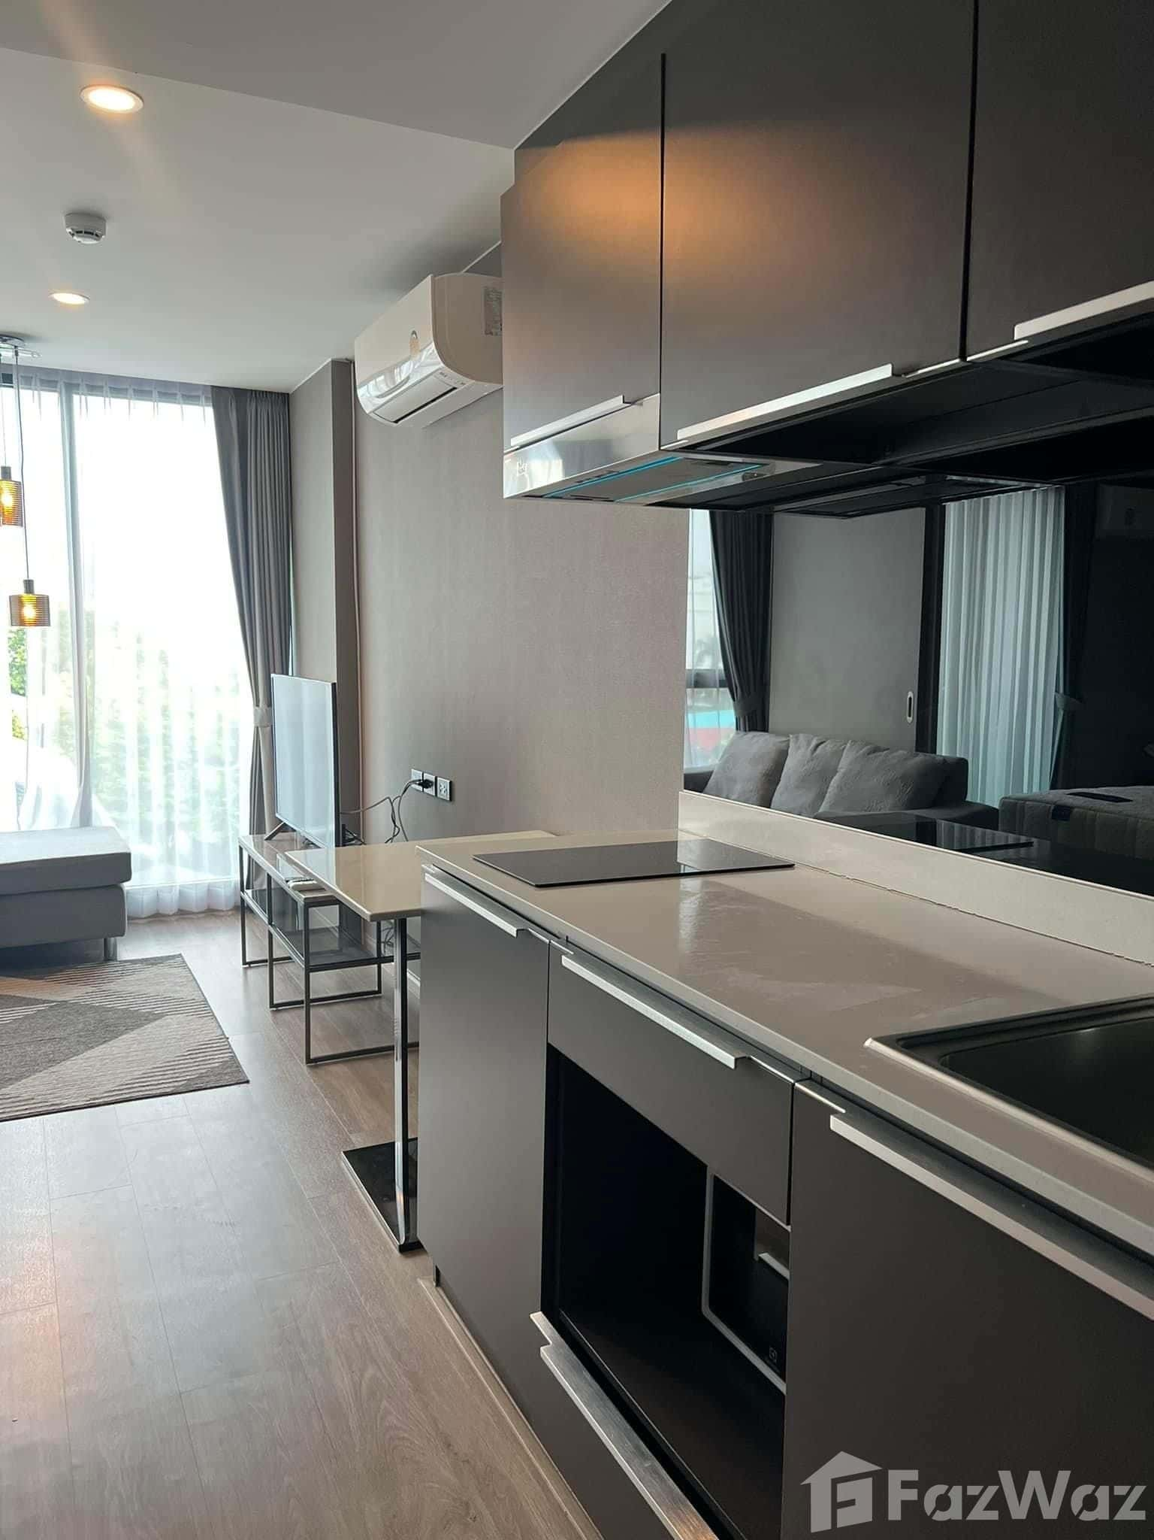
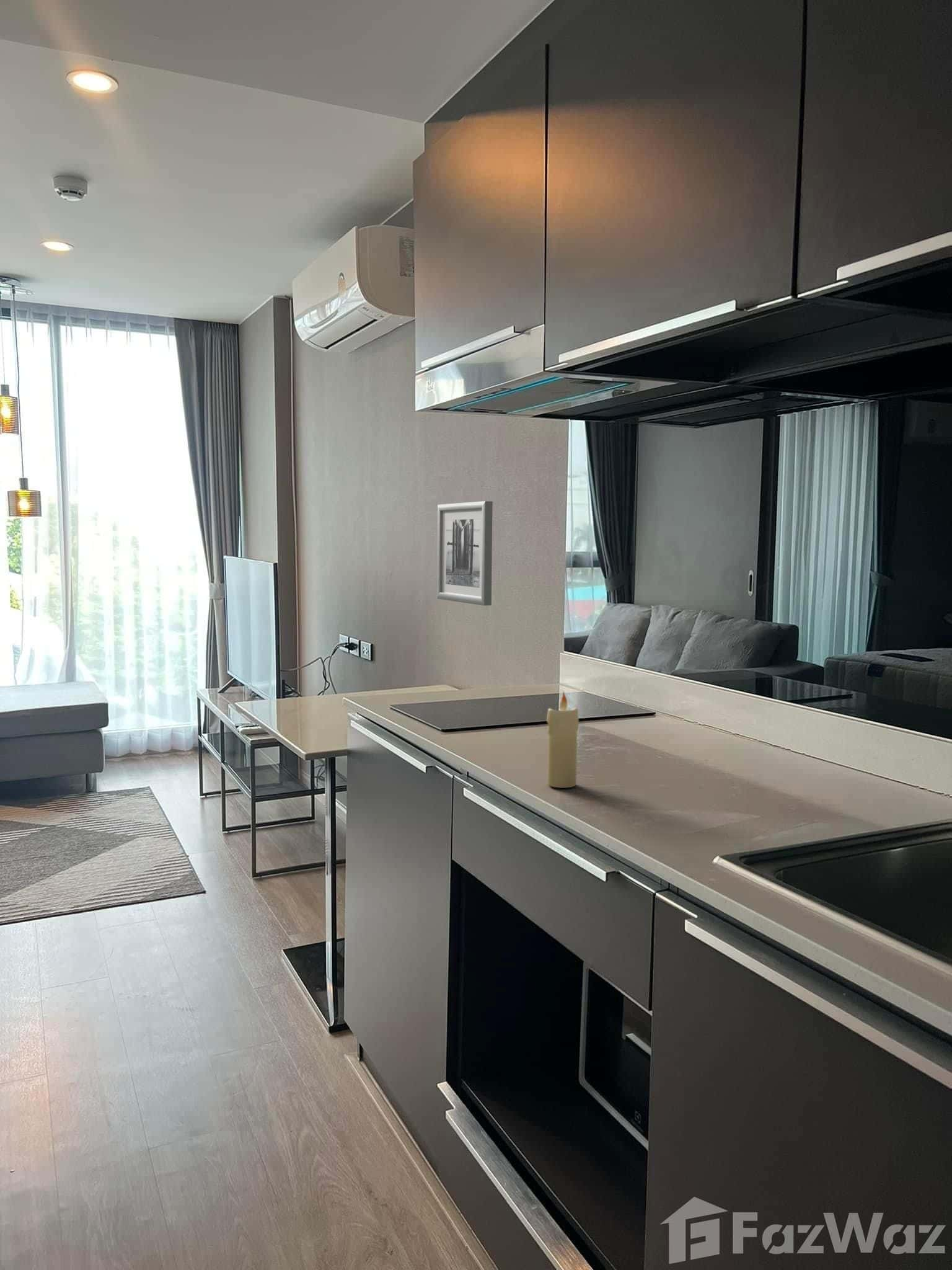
+ wall art (463, 553)
+ candle (562, 738)
